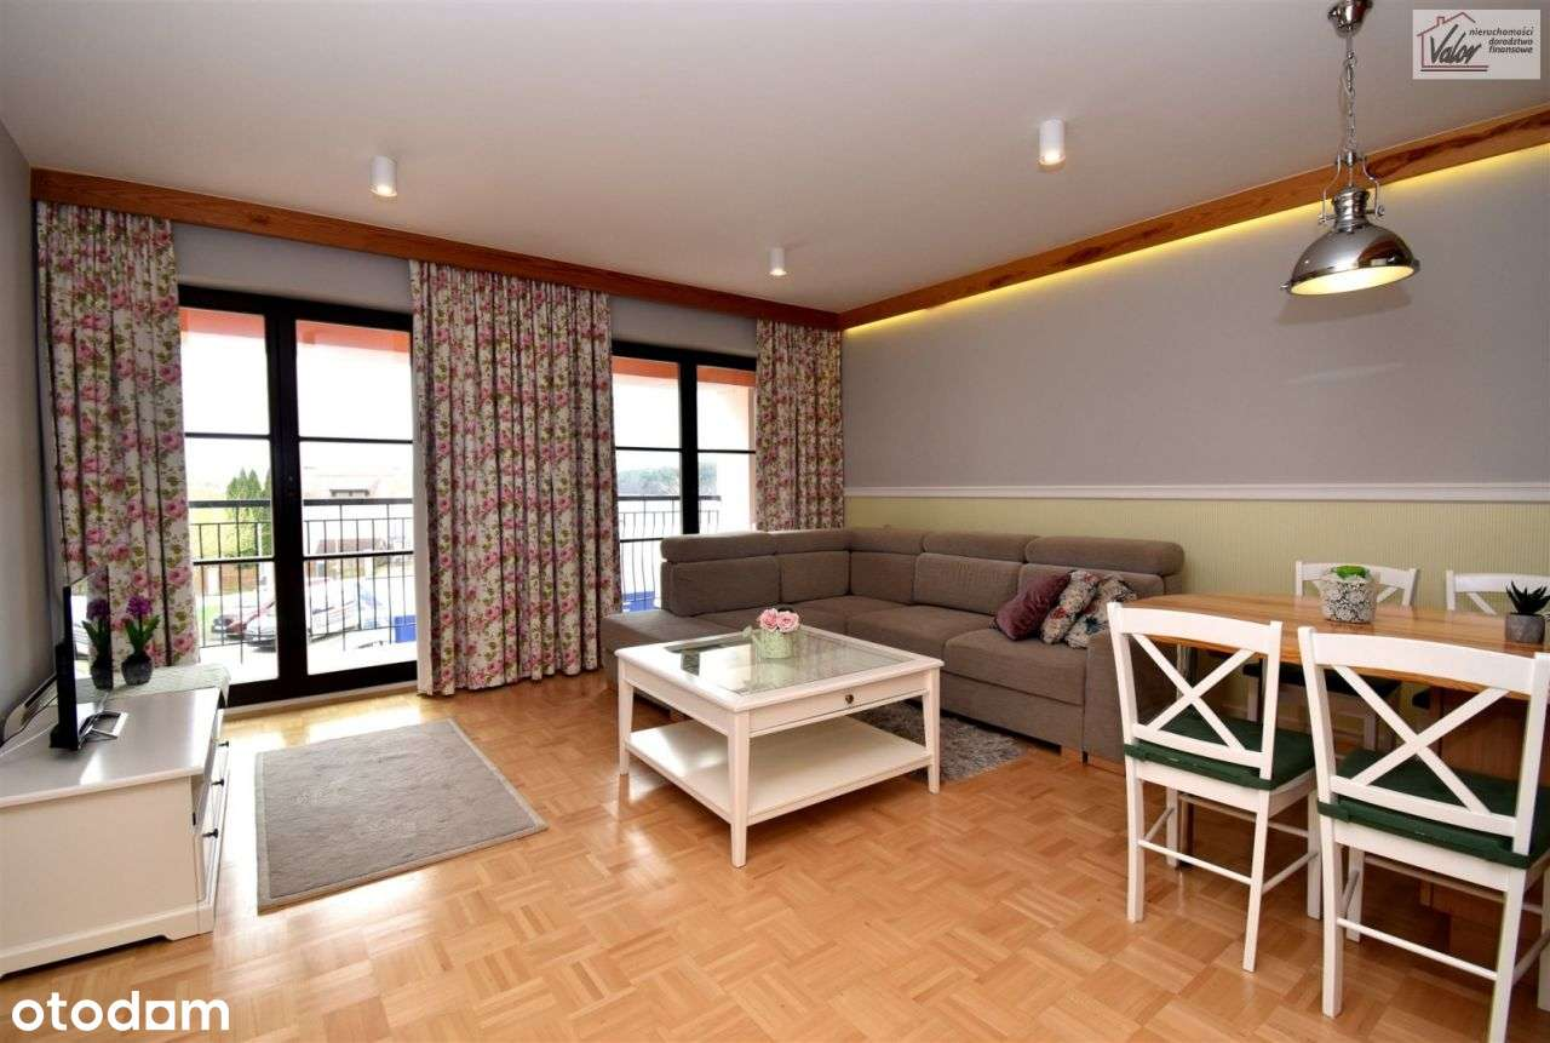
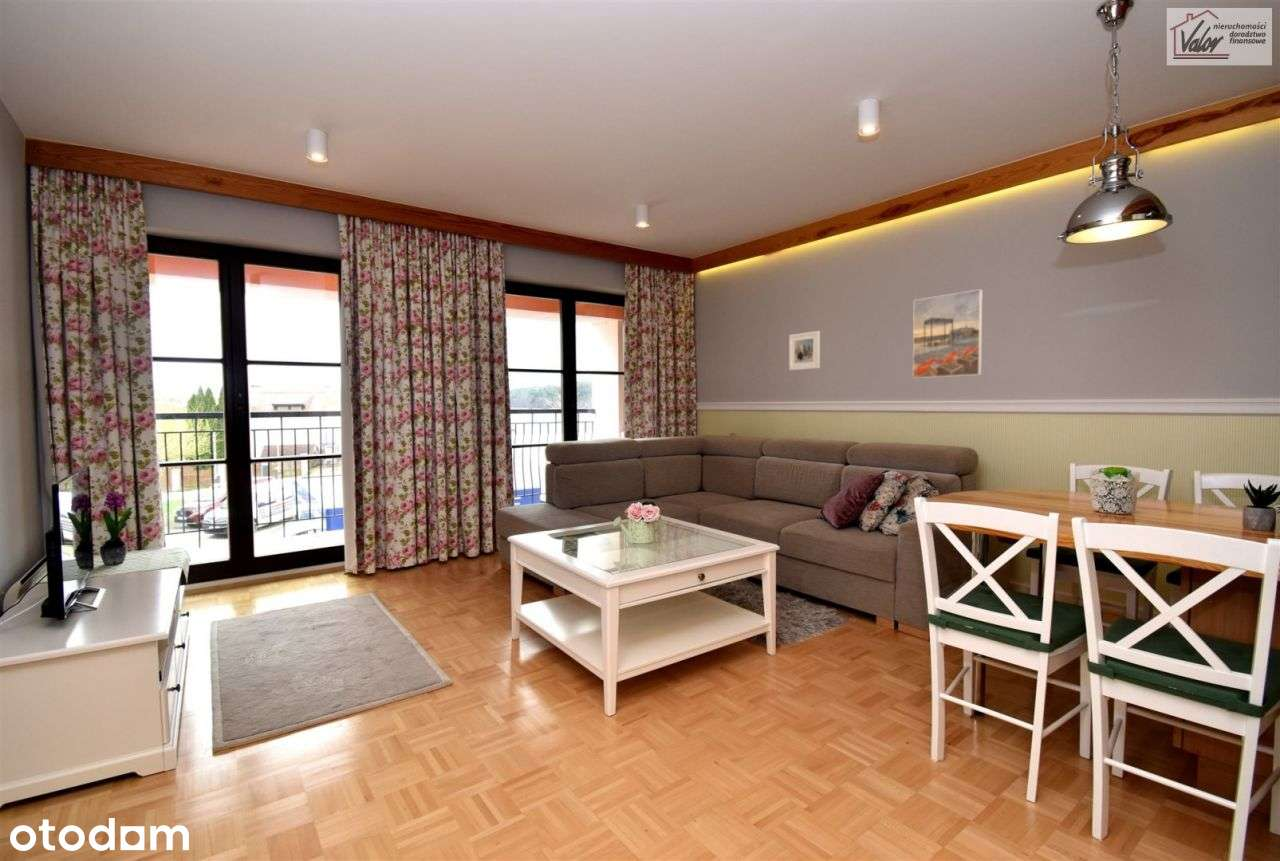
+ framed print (804, 351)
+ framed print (946, 335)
